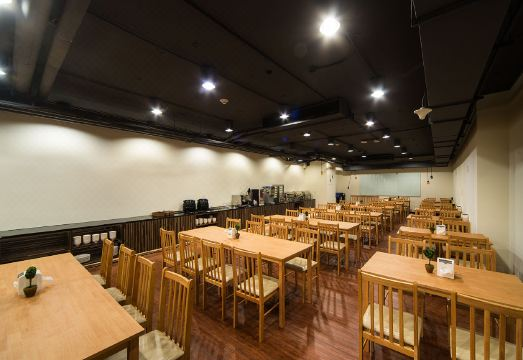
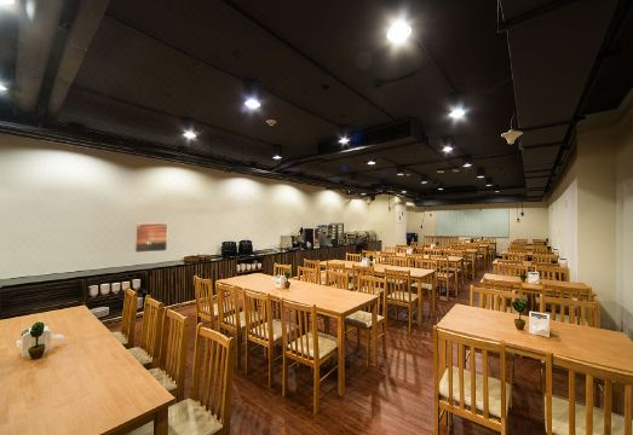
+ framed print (151, 237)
